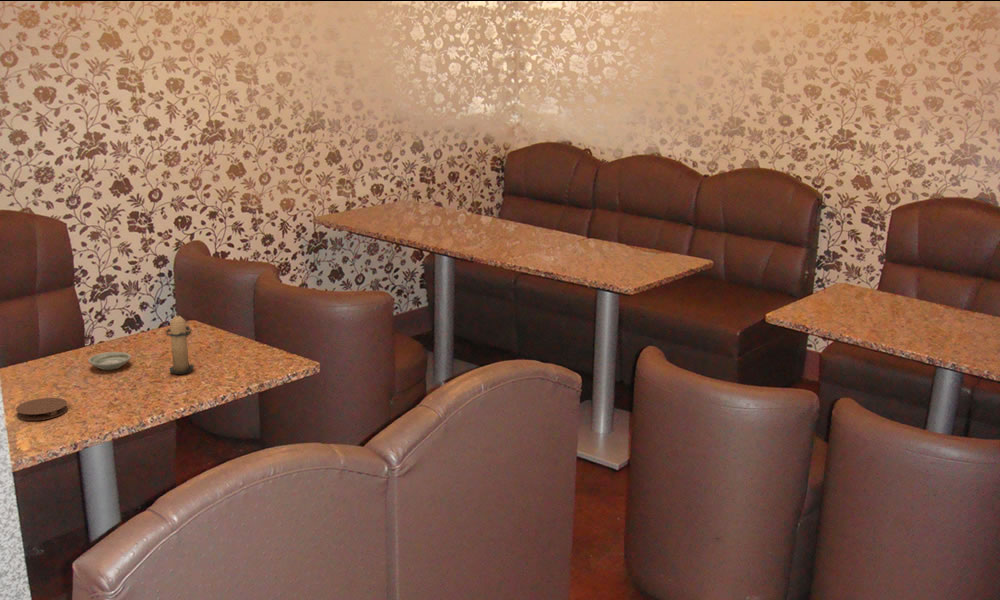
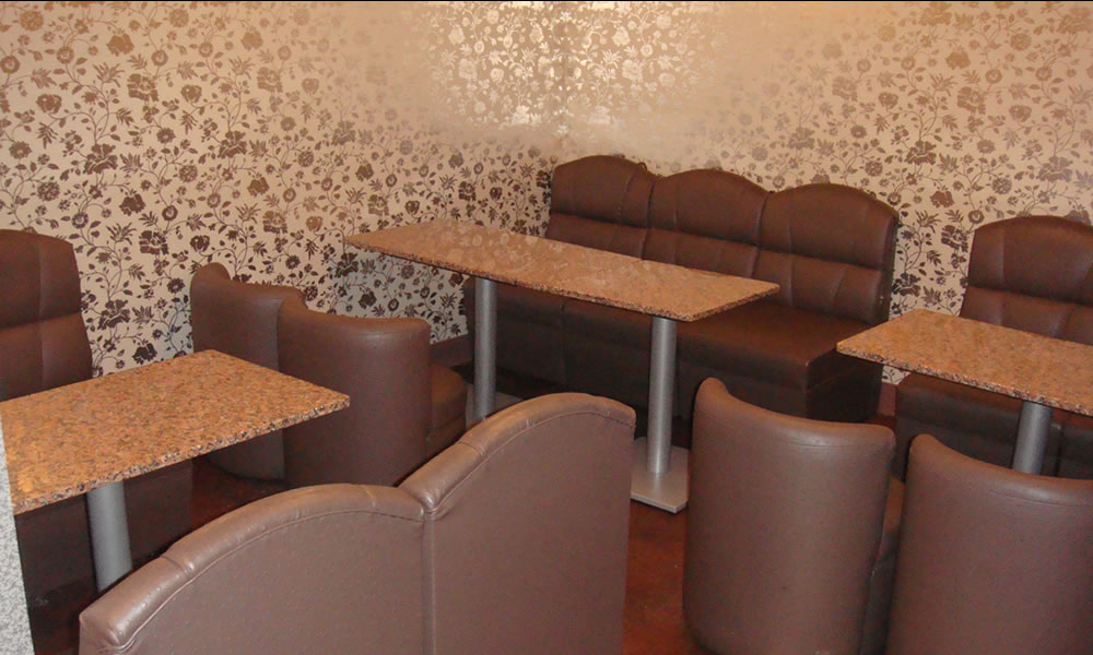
- saucer (110, 362)
- coaster (42, 408)
- candle (179, 341)
